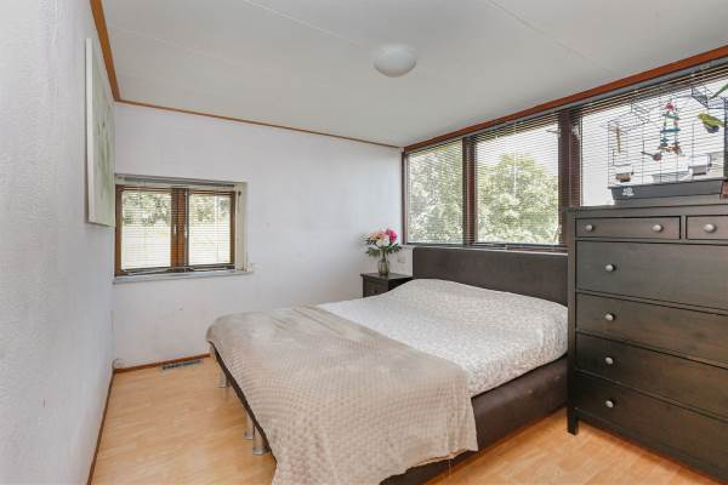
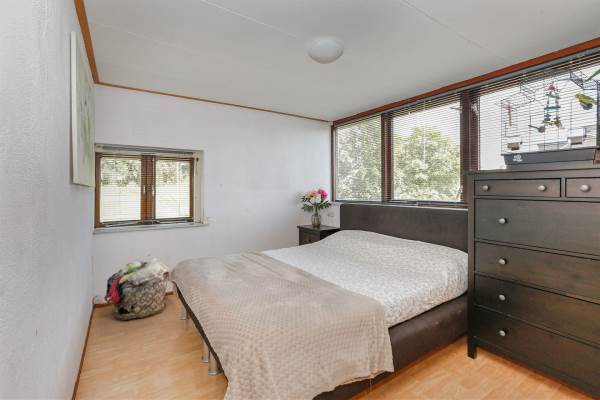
+ laundry basket (142, 284)
